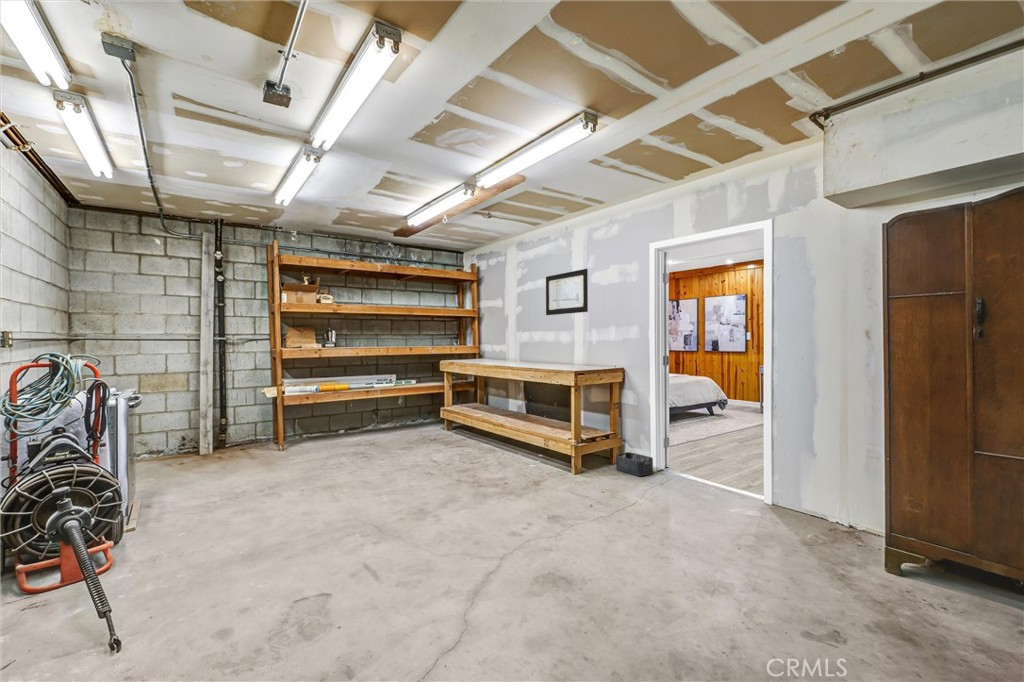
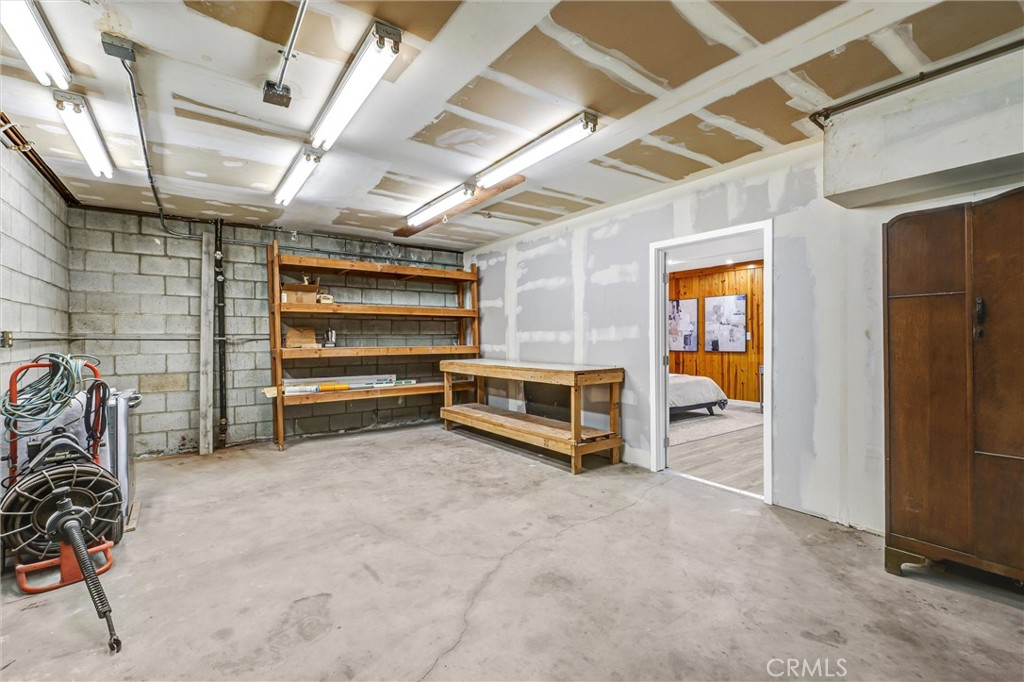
- wall art (565, 293)
- storage bin (634, 463)
